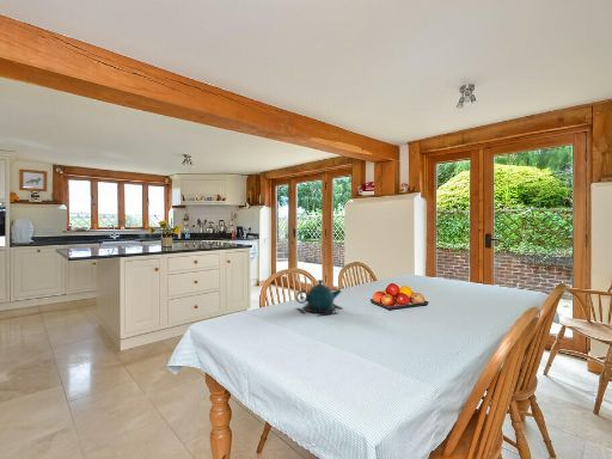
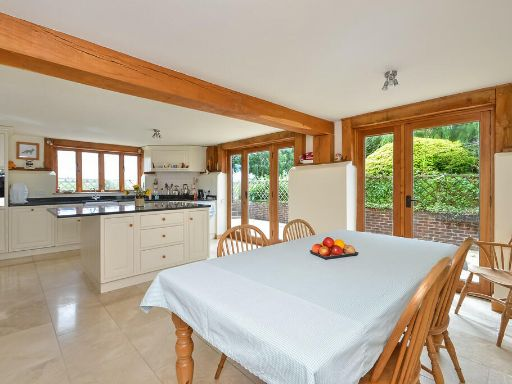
- teapot (318, 294)
